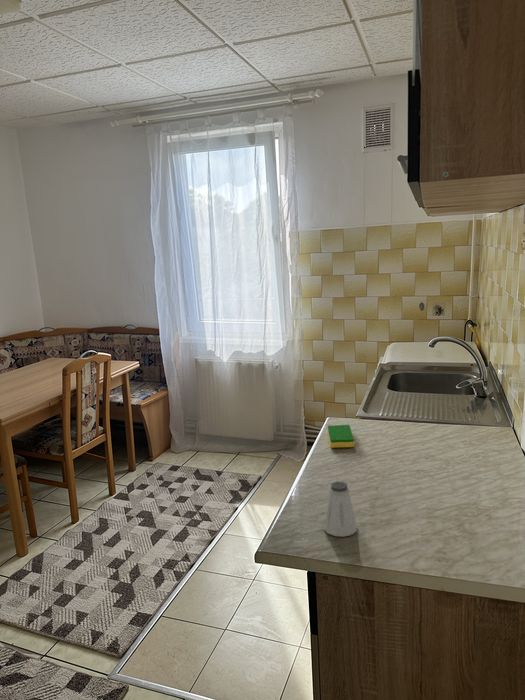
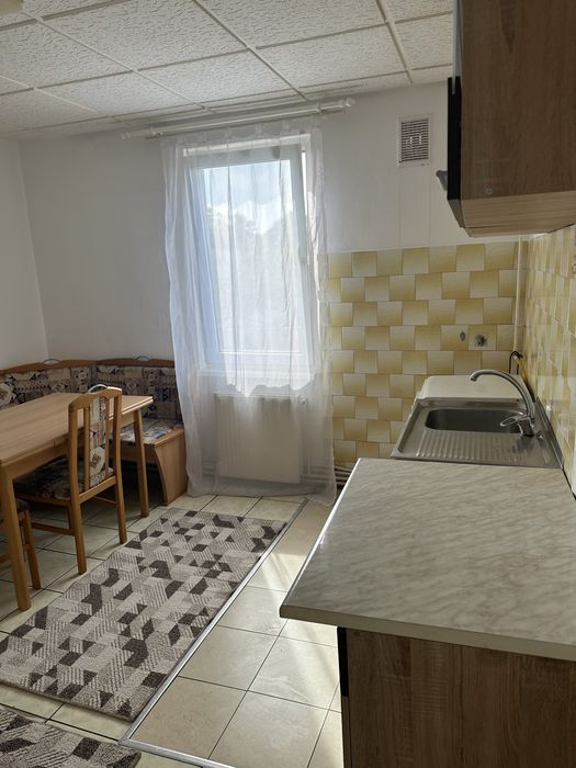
- dish sponge (340, 435)
- saltshaker (339, 506)
